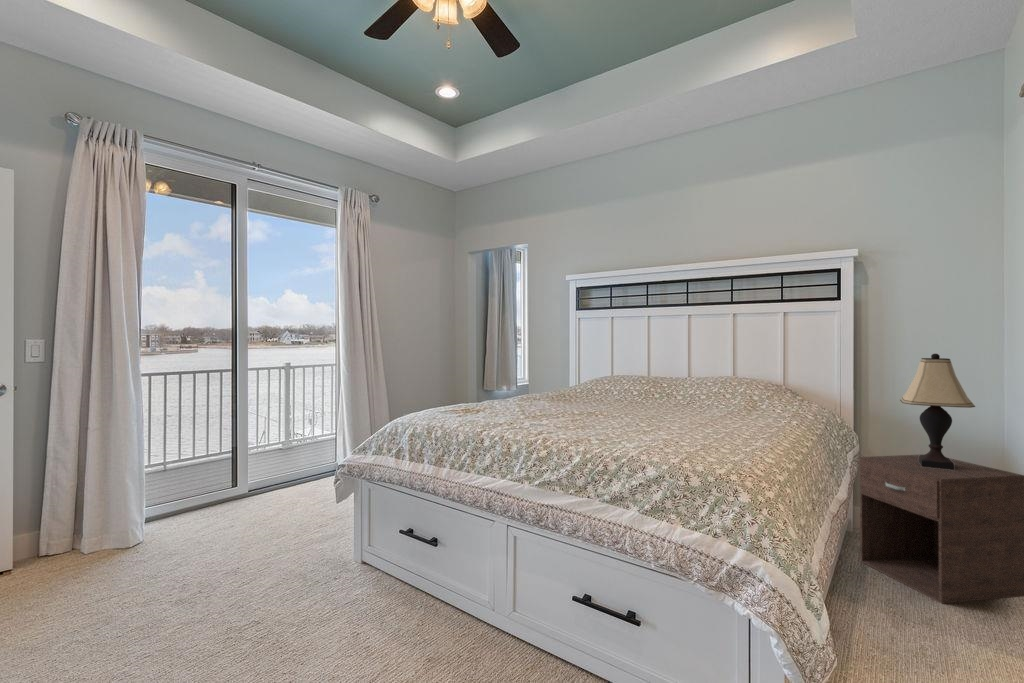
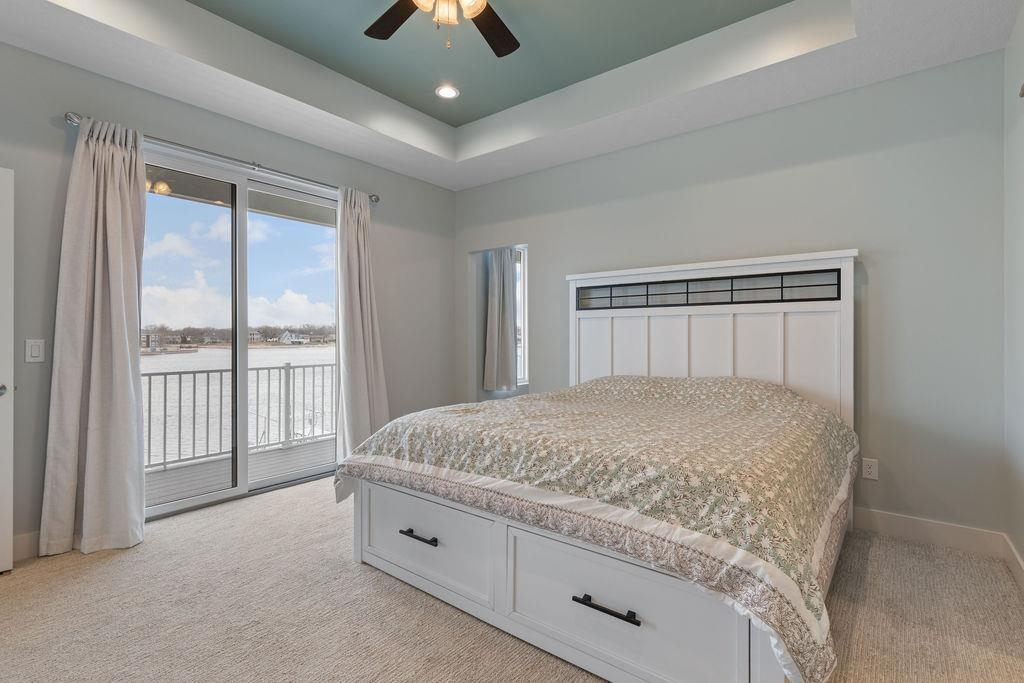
- lamp (935, 409)
- nightstand (933, 521)
